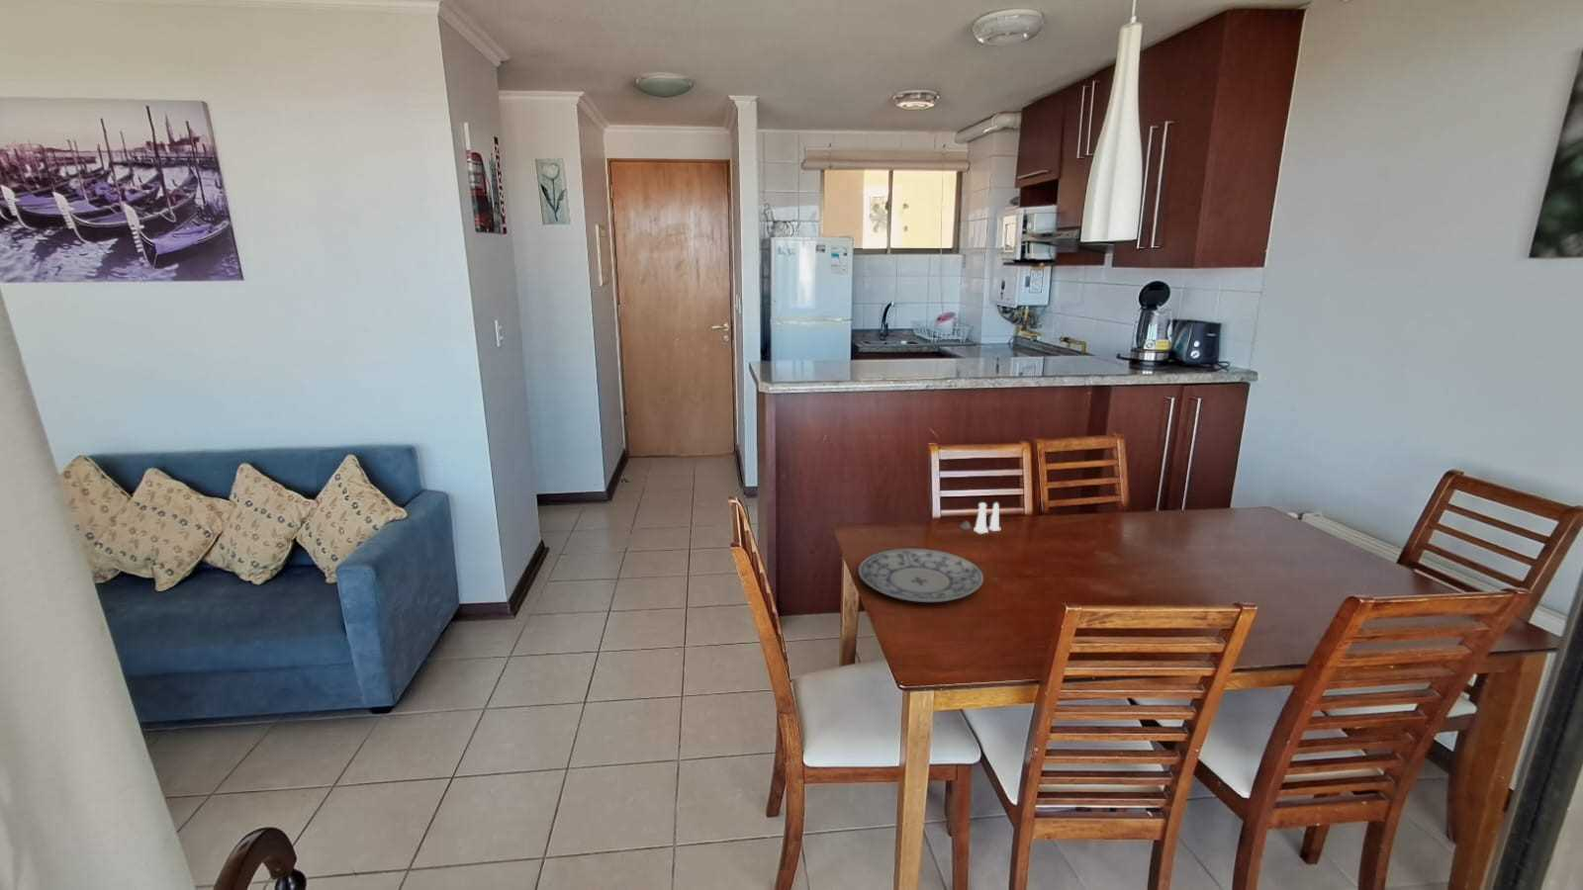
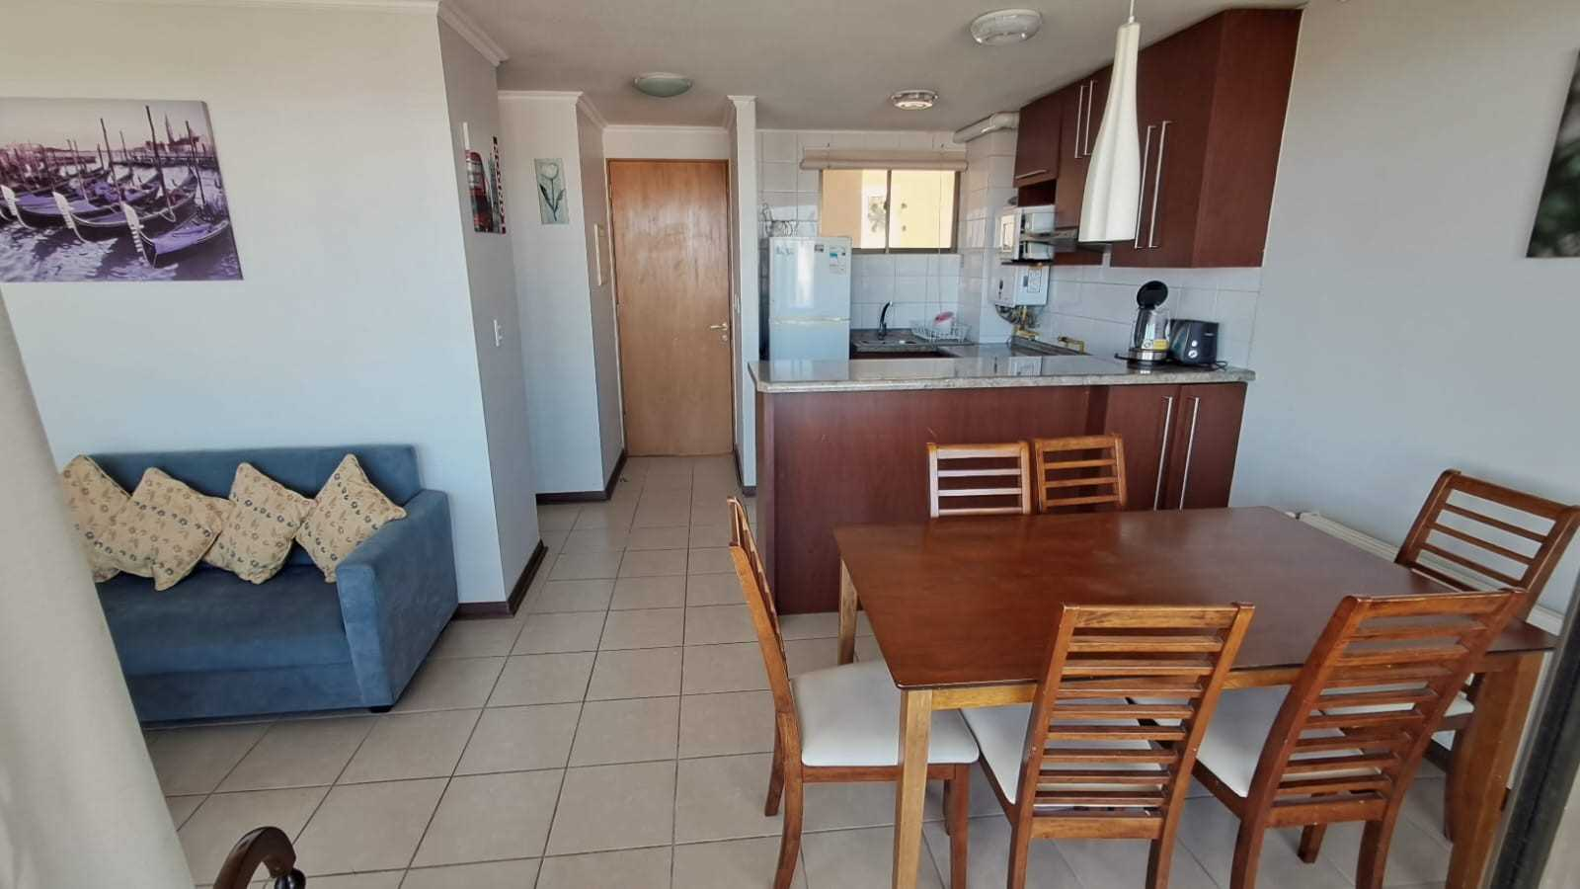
- plate (919, 577)
- salt and pepper shaker set (983, 514)
